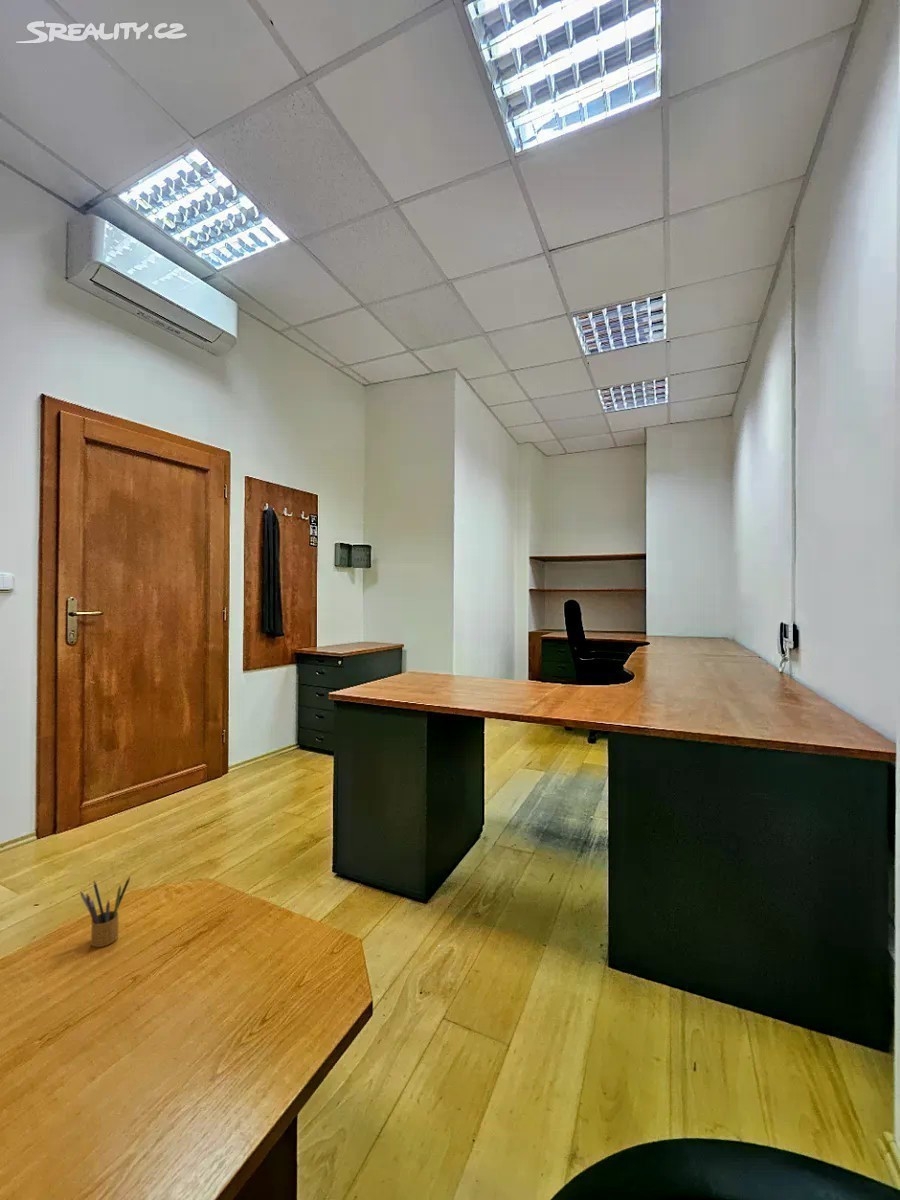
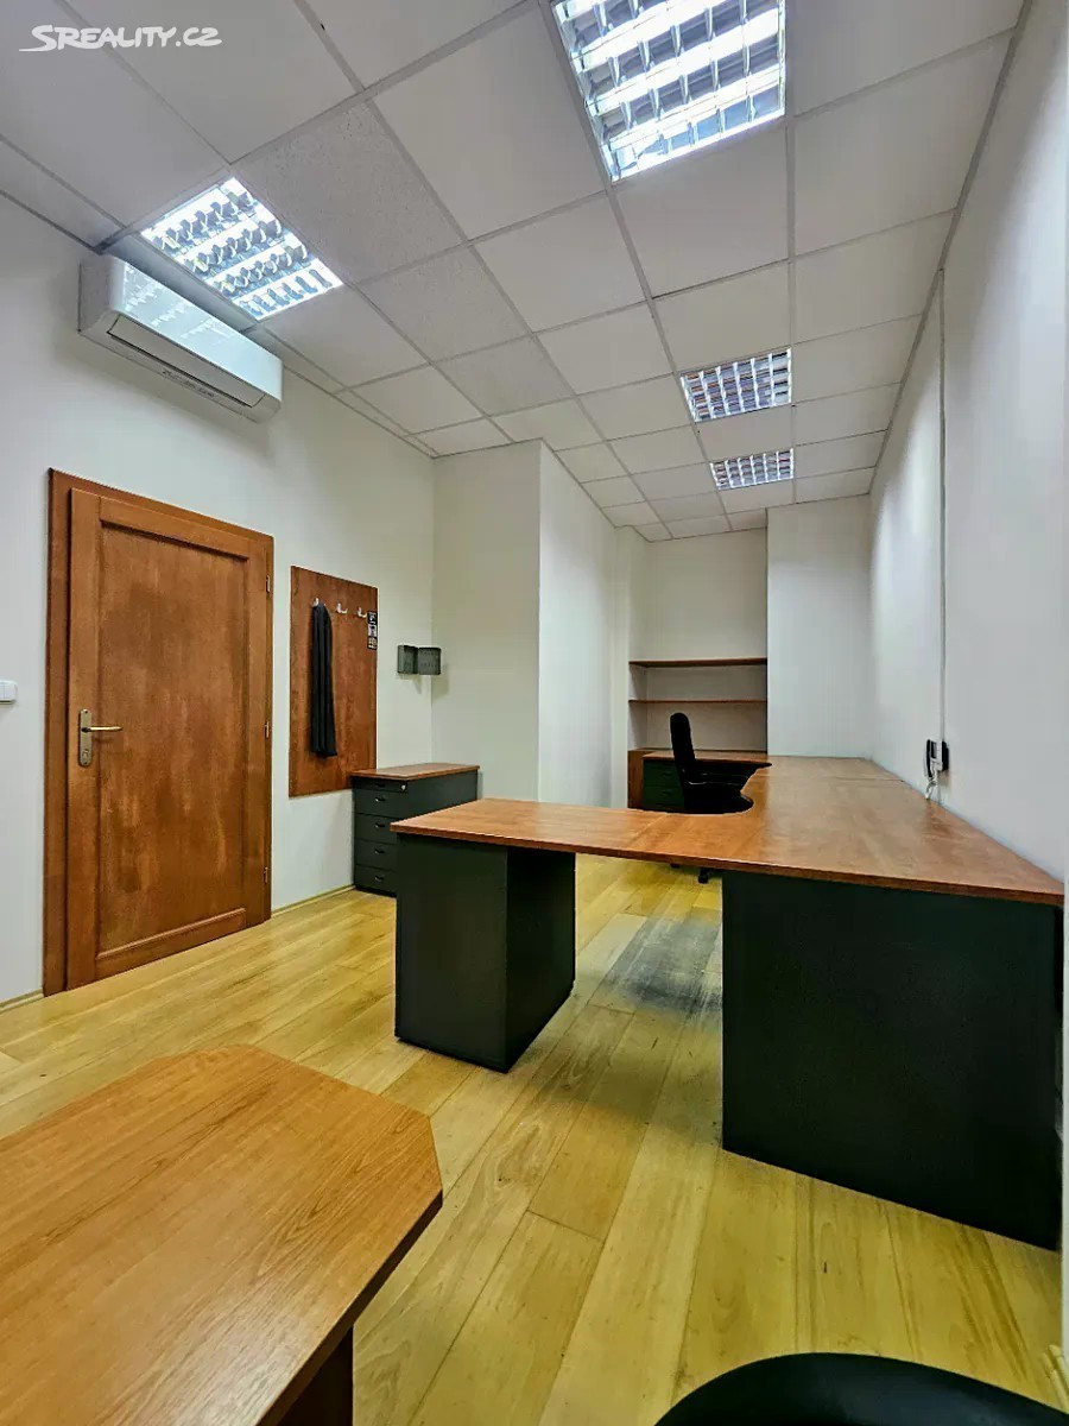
- pencil box (106, 910)
